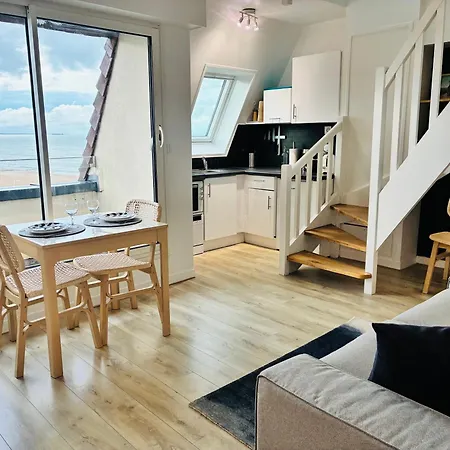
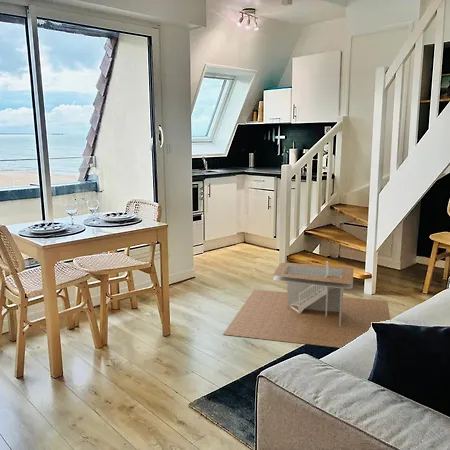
+ coffee table (313, 287)
